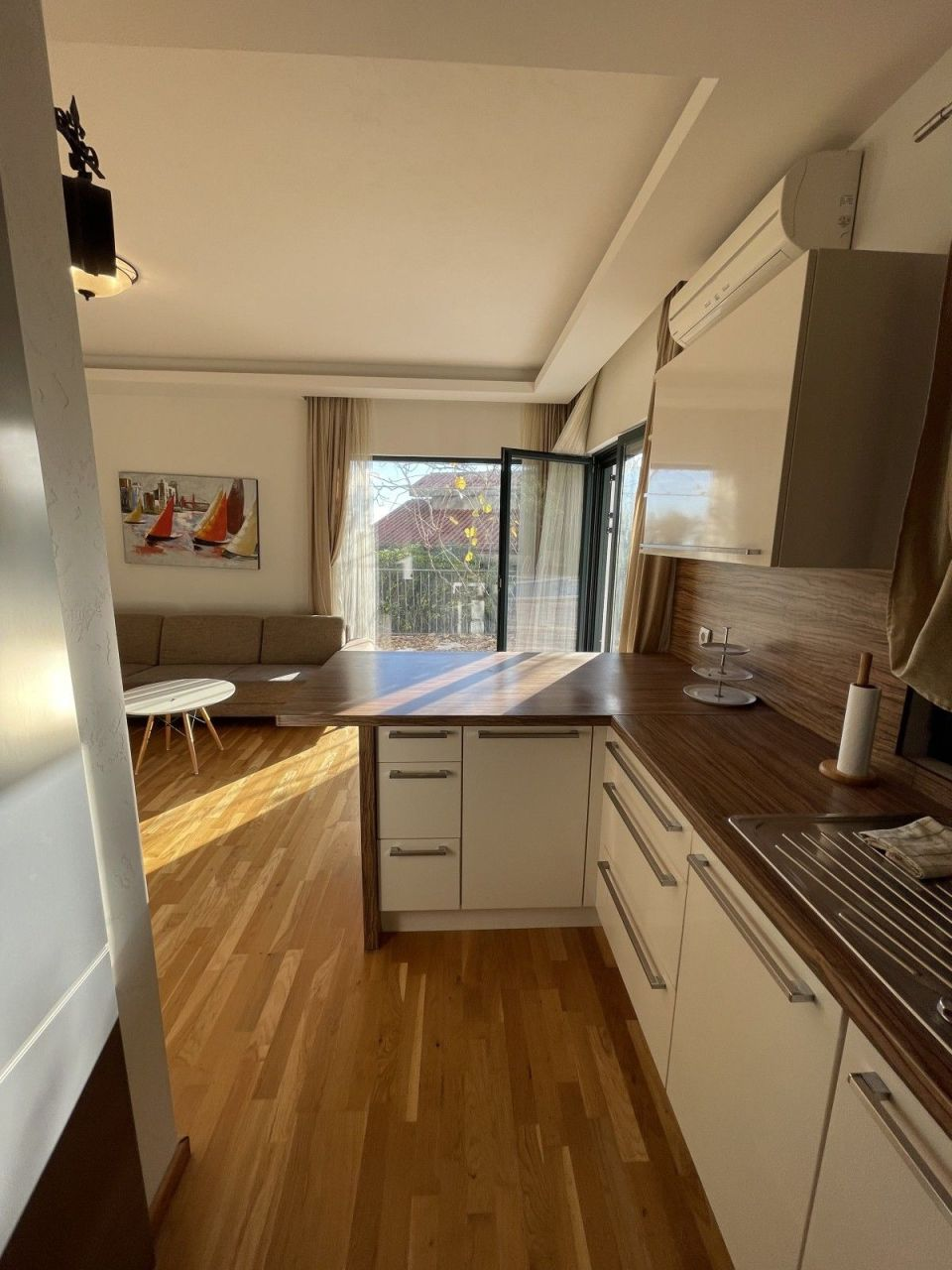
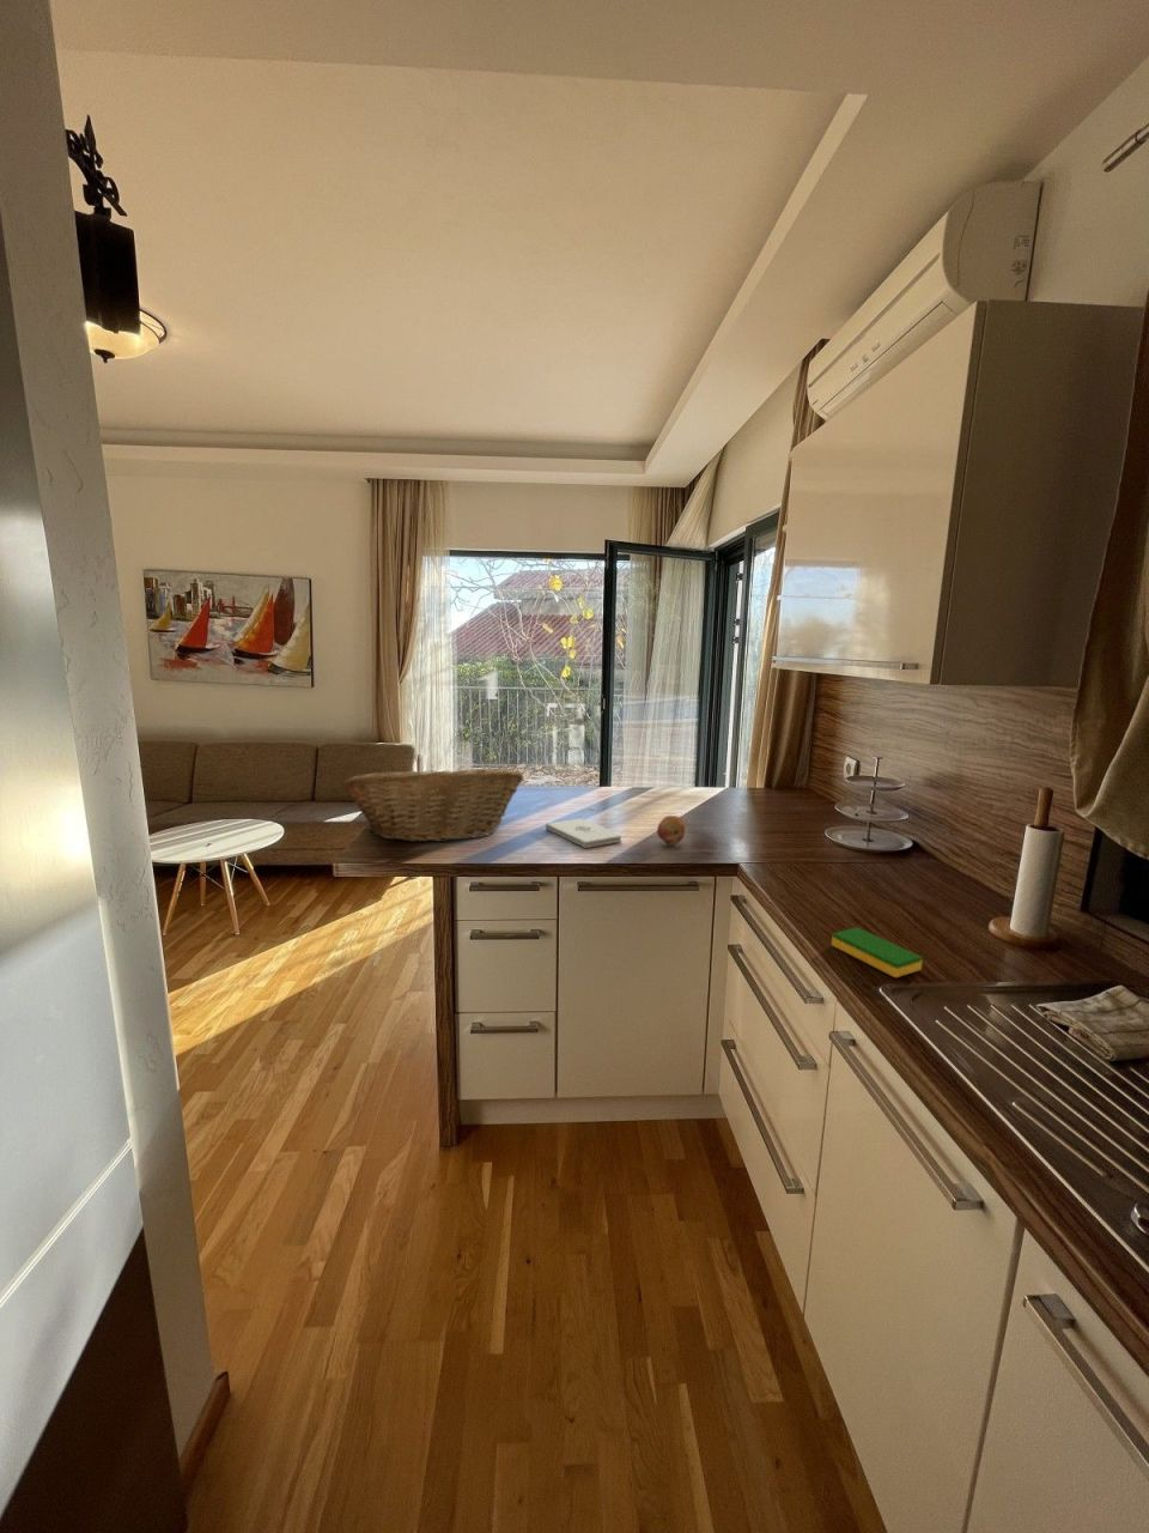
+ notepad (583, 832)
+ fruit (671, 830)
+ dish sponge (875, 951)
+ fruit basket (434, 795)
